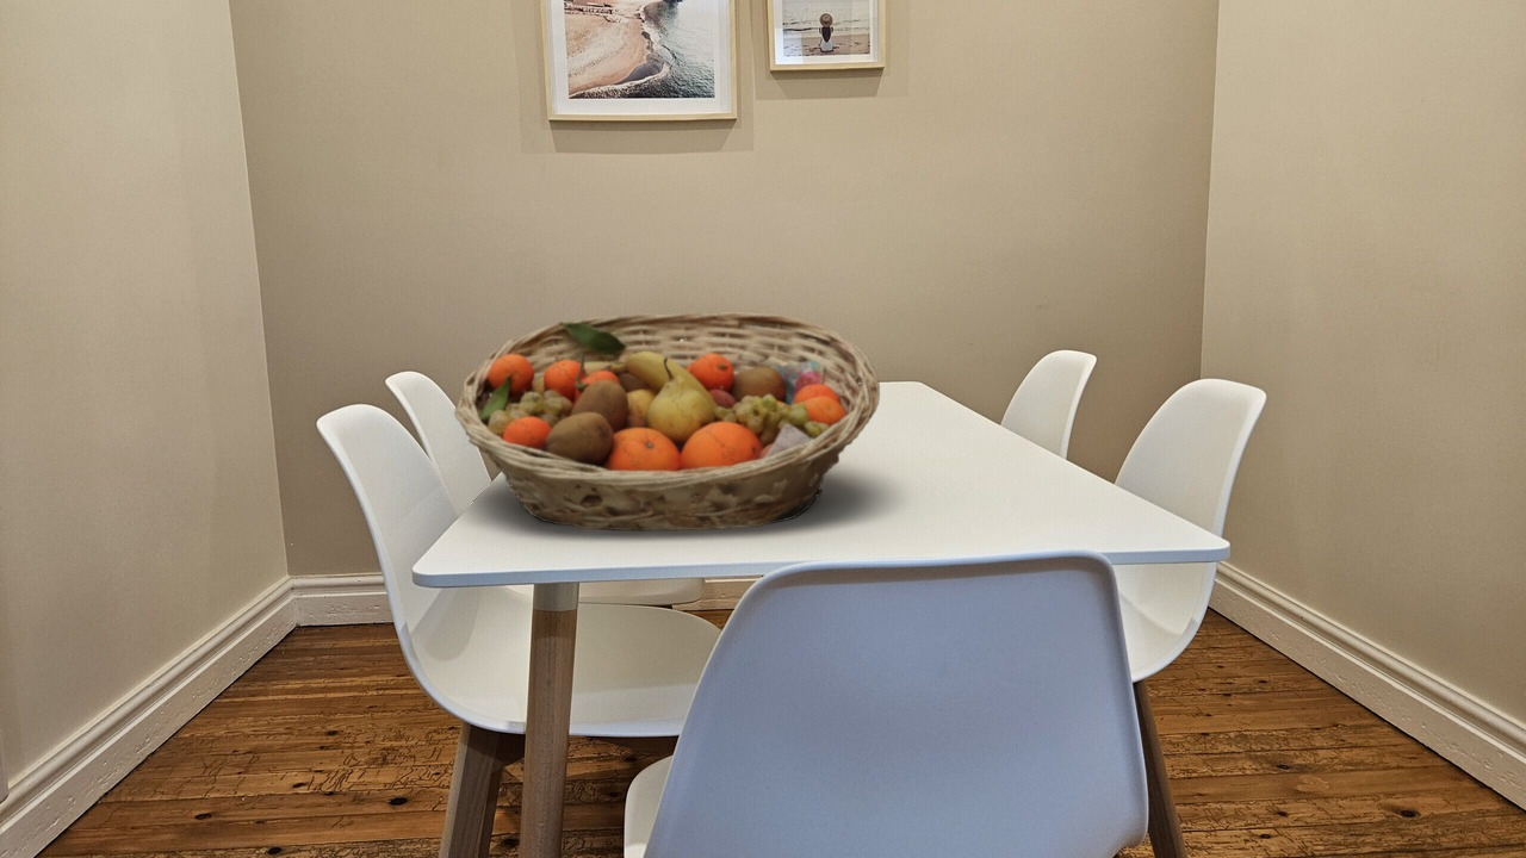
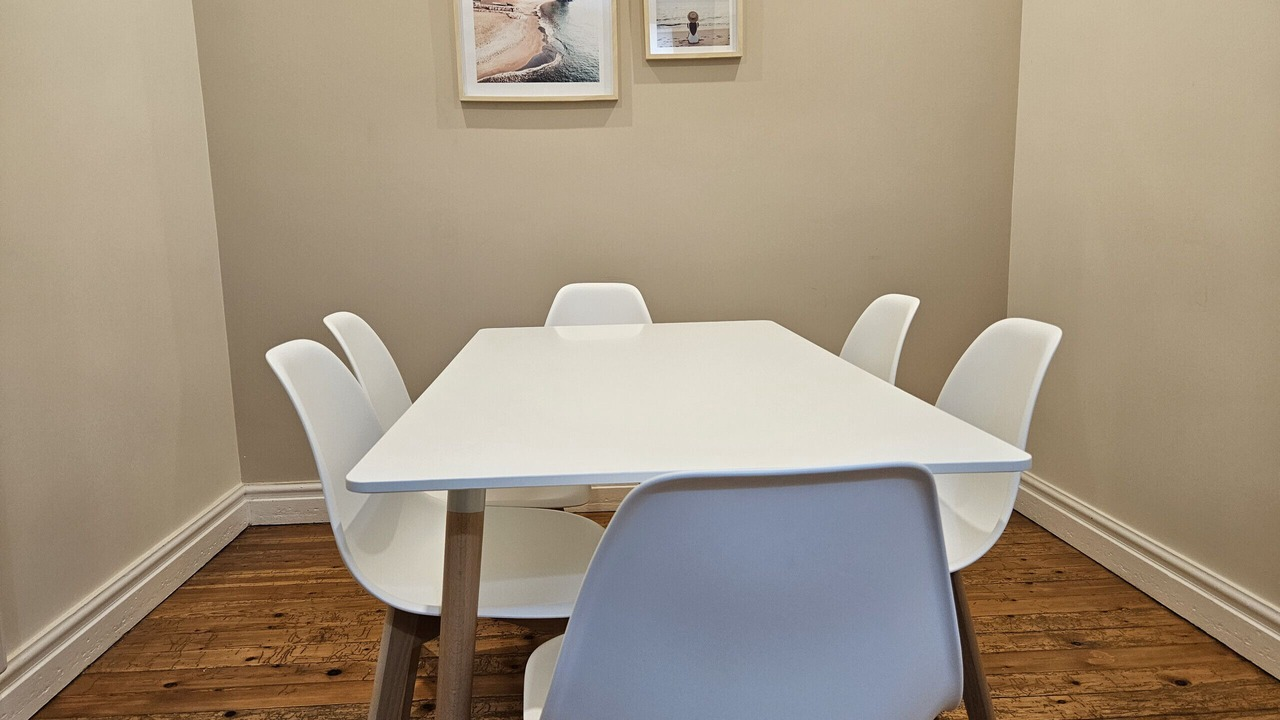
- fruit basket (670, 414)
